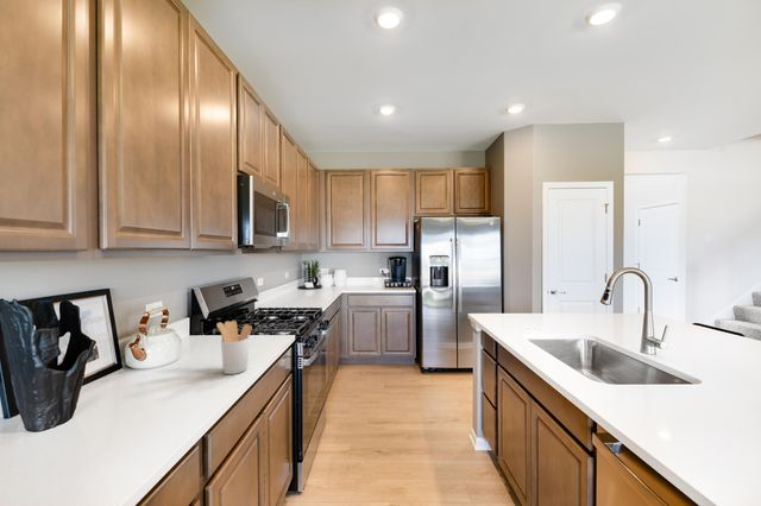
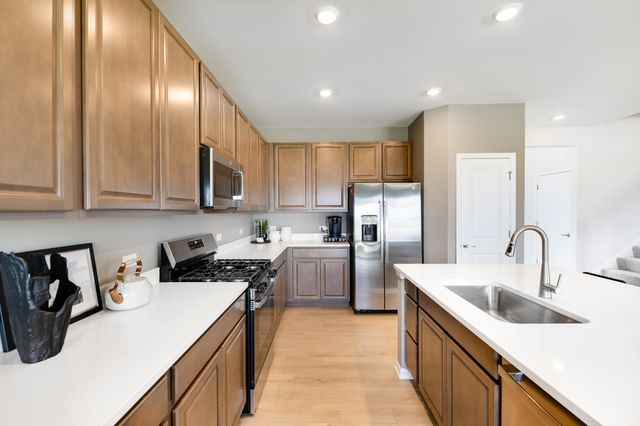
- utensil holder (232, 344)
